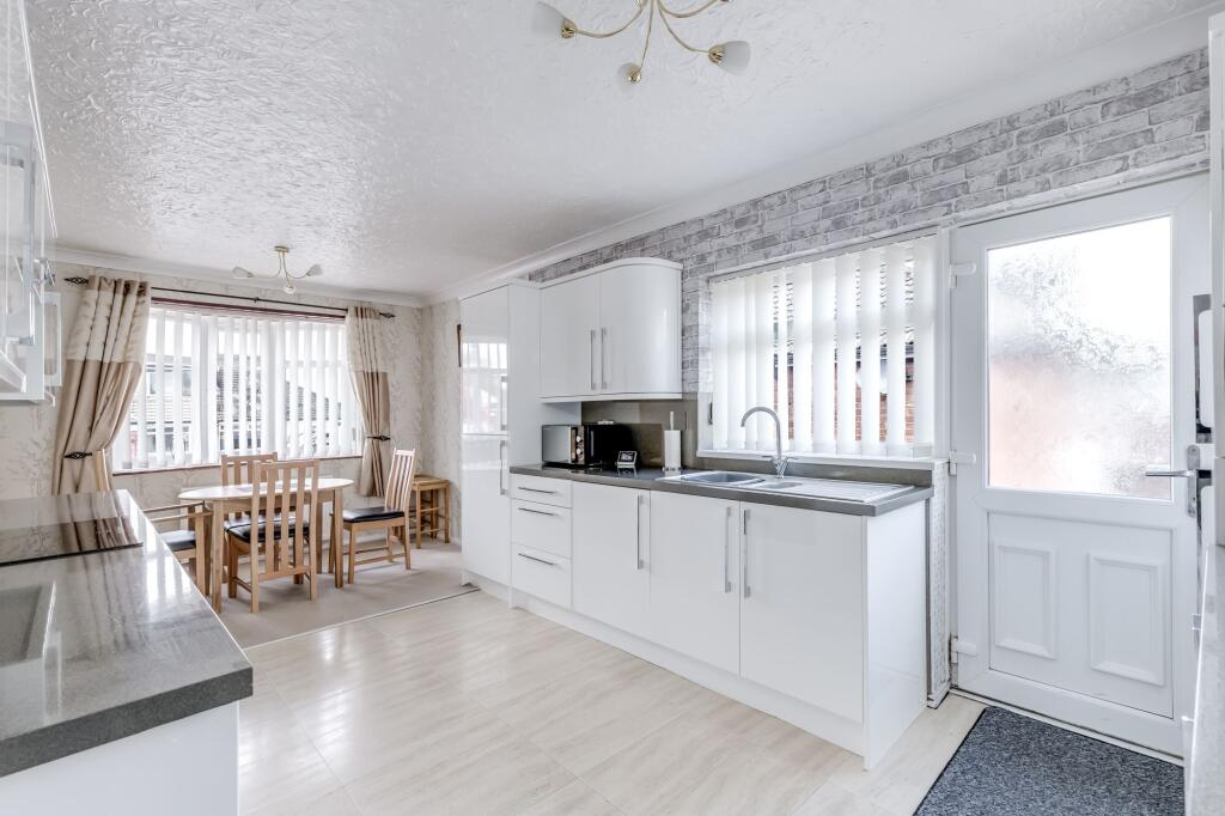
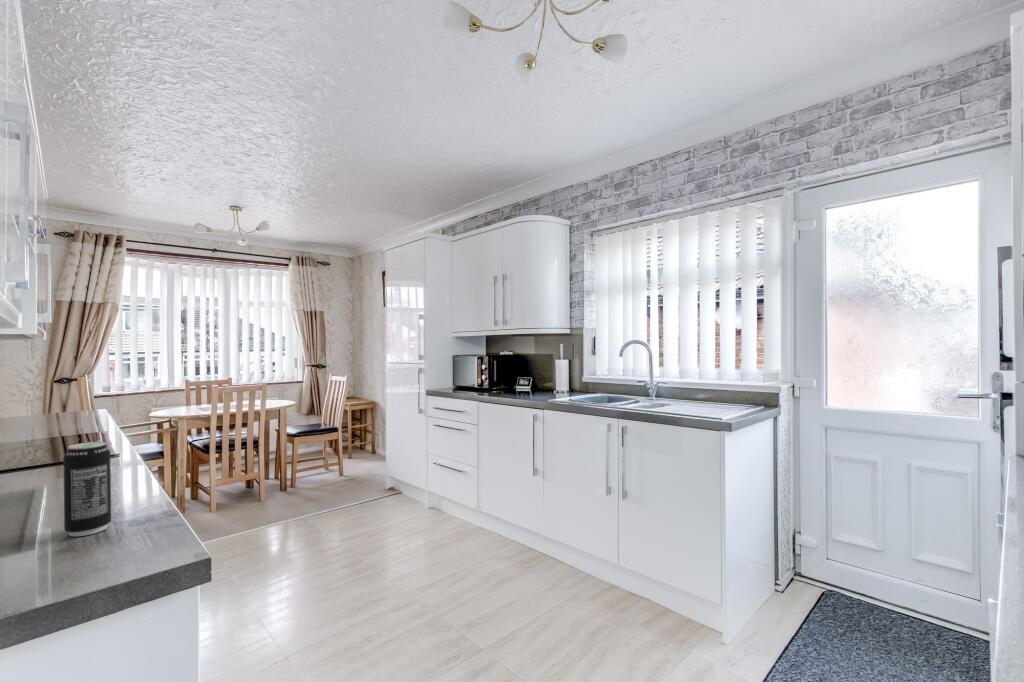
+ beverage can (87, 487)
